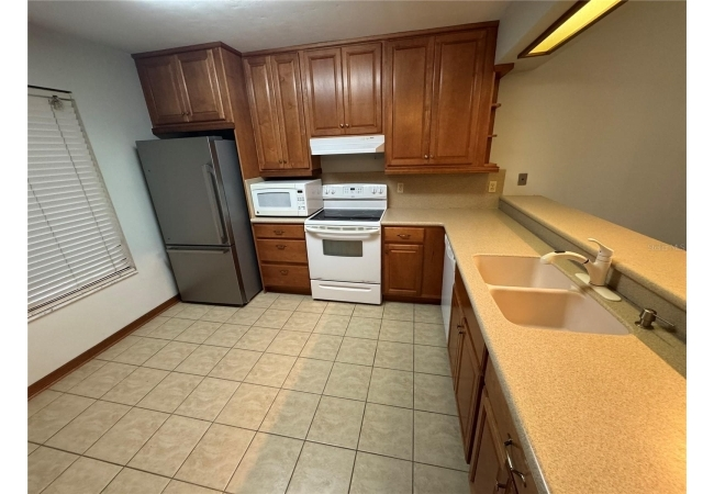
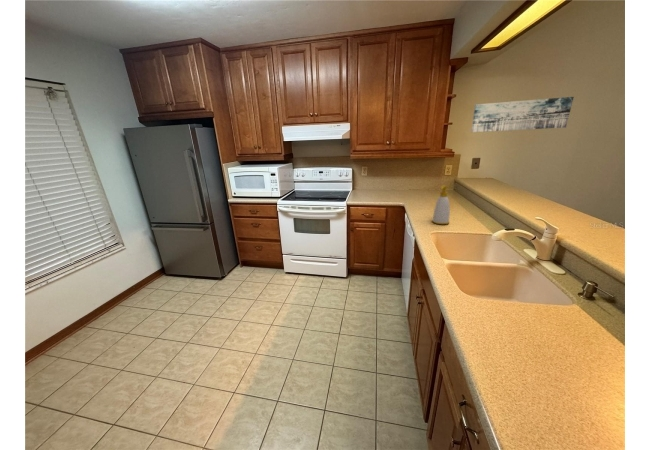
+ wall art (518, 115)
+ soap bottle (442, 204)
